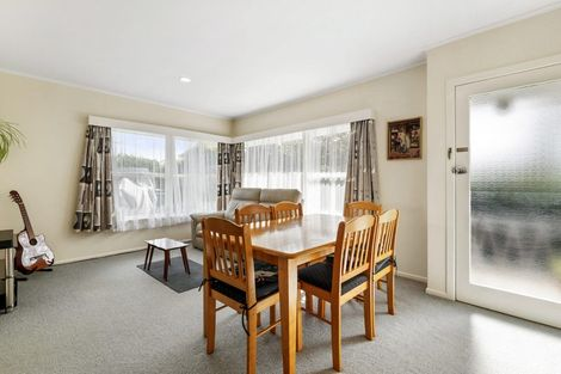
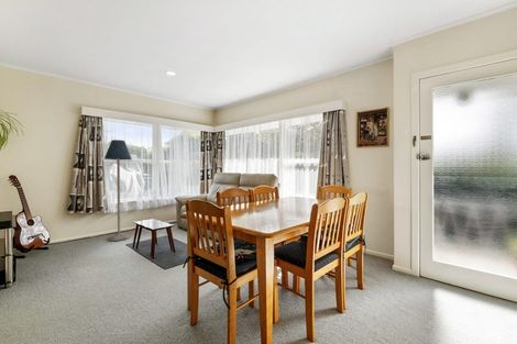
+ floor lamp (118, 189)
